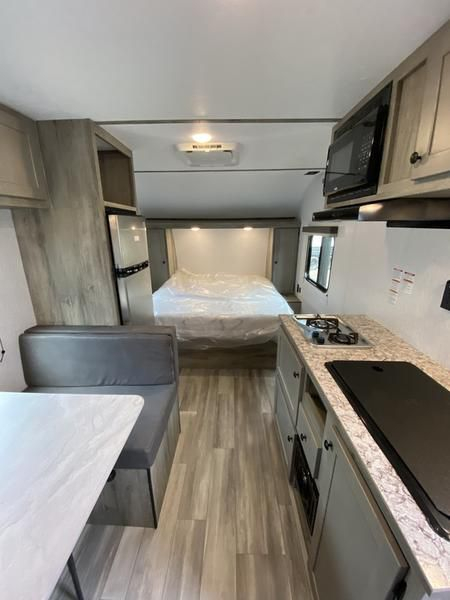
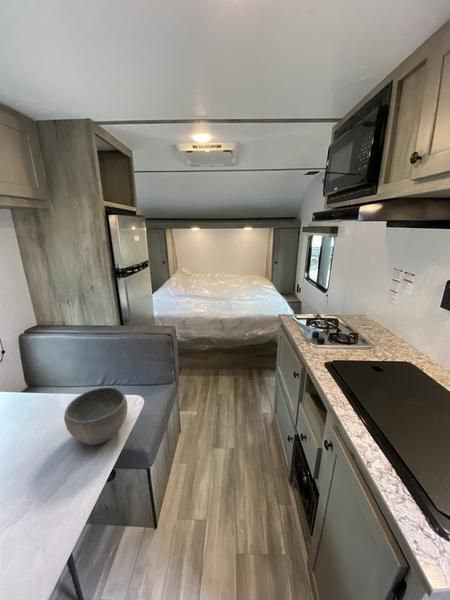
+ bowl (98, 418)
